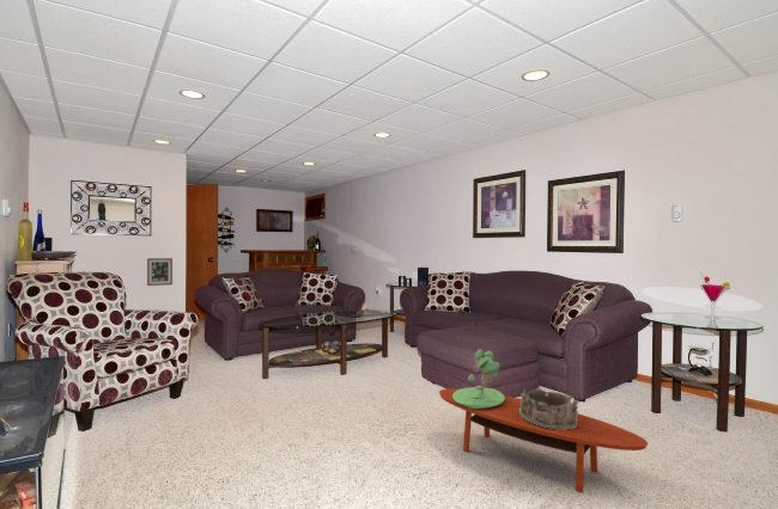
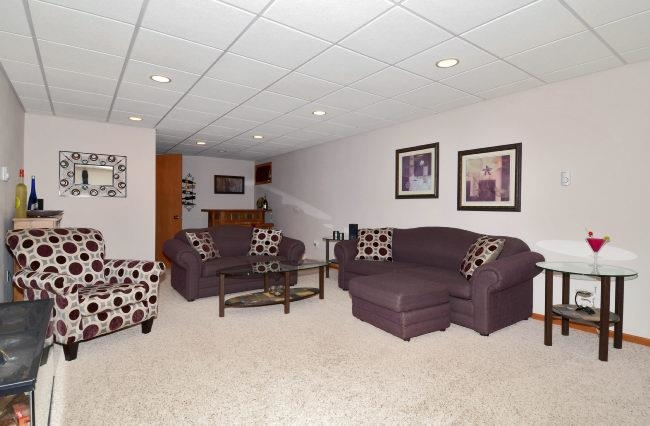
- coffee table (527, 436)
- potted flower (474, 378)
- wall art (159, 271)
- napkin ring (547, 405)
